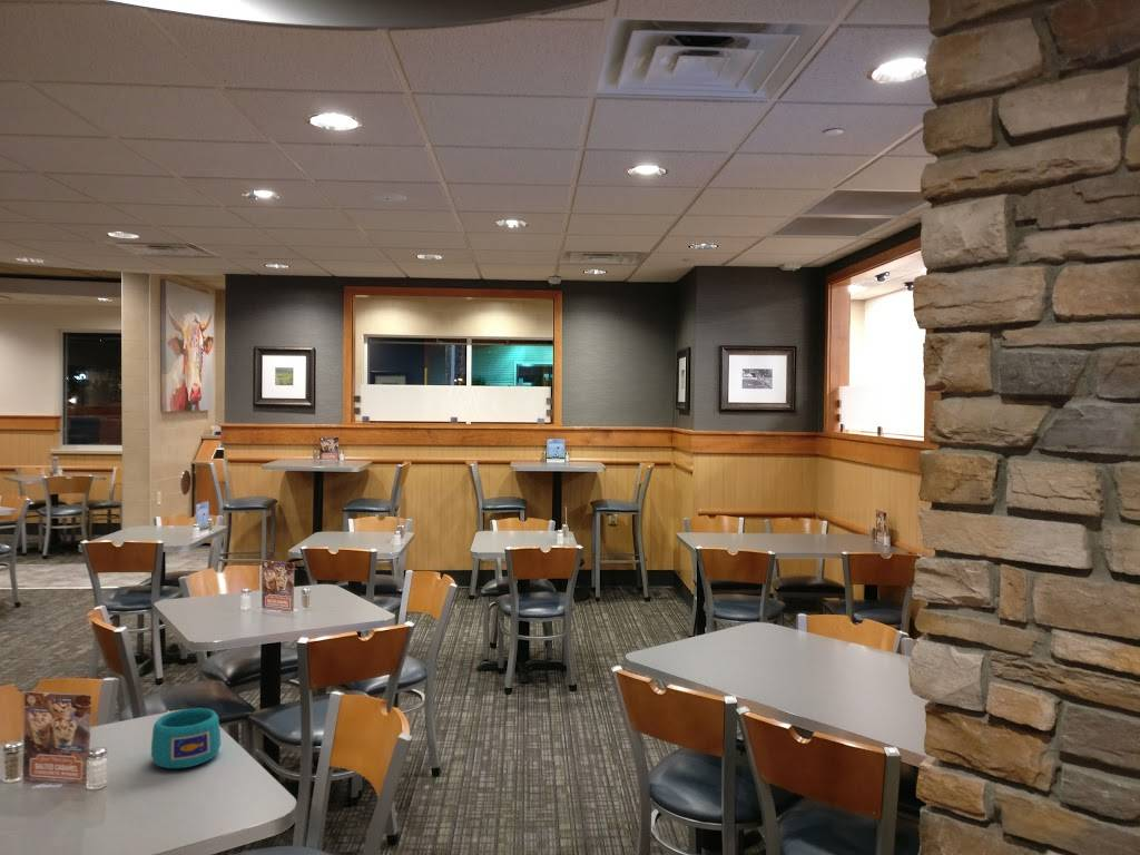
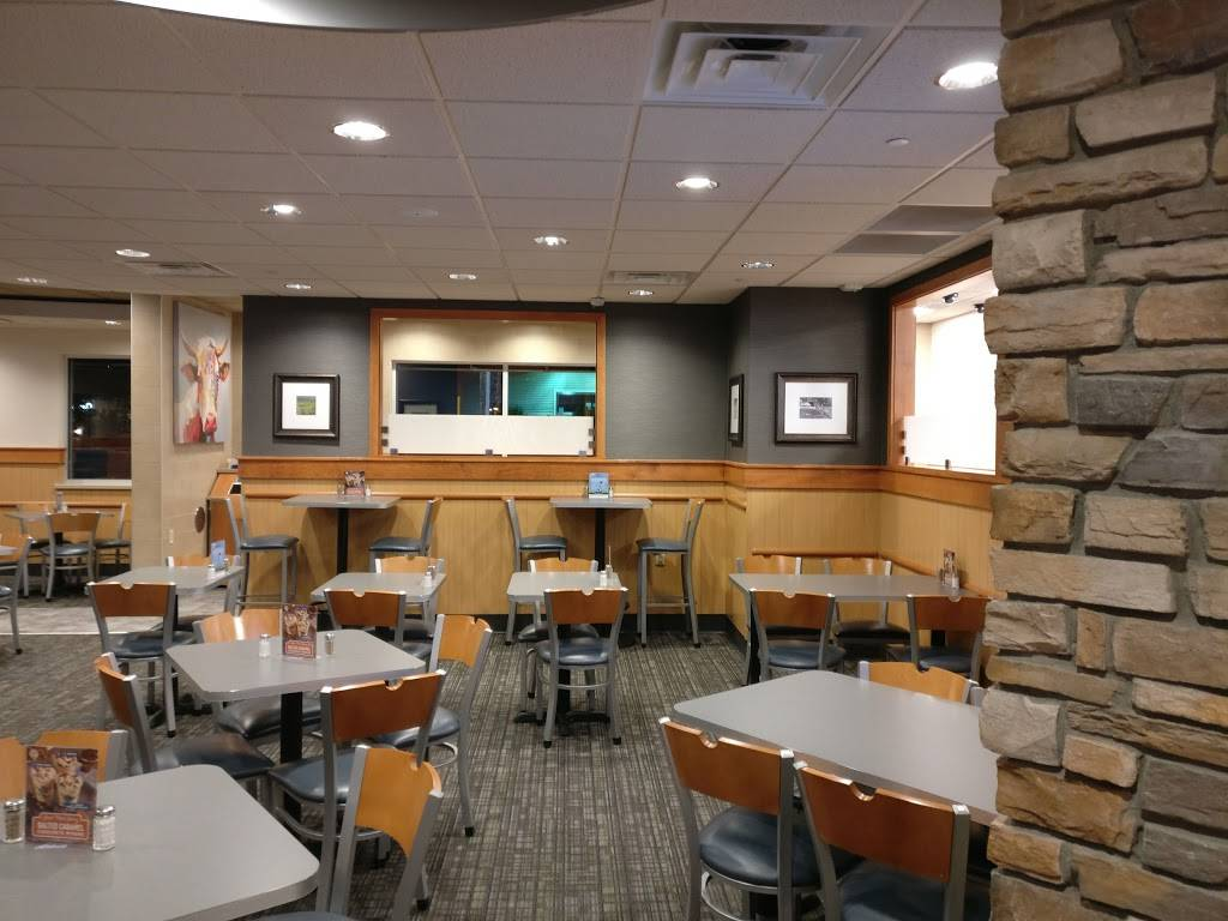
- cup (185, 735)
